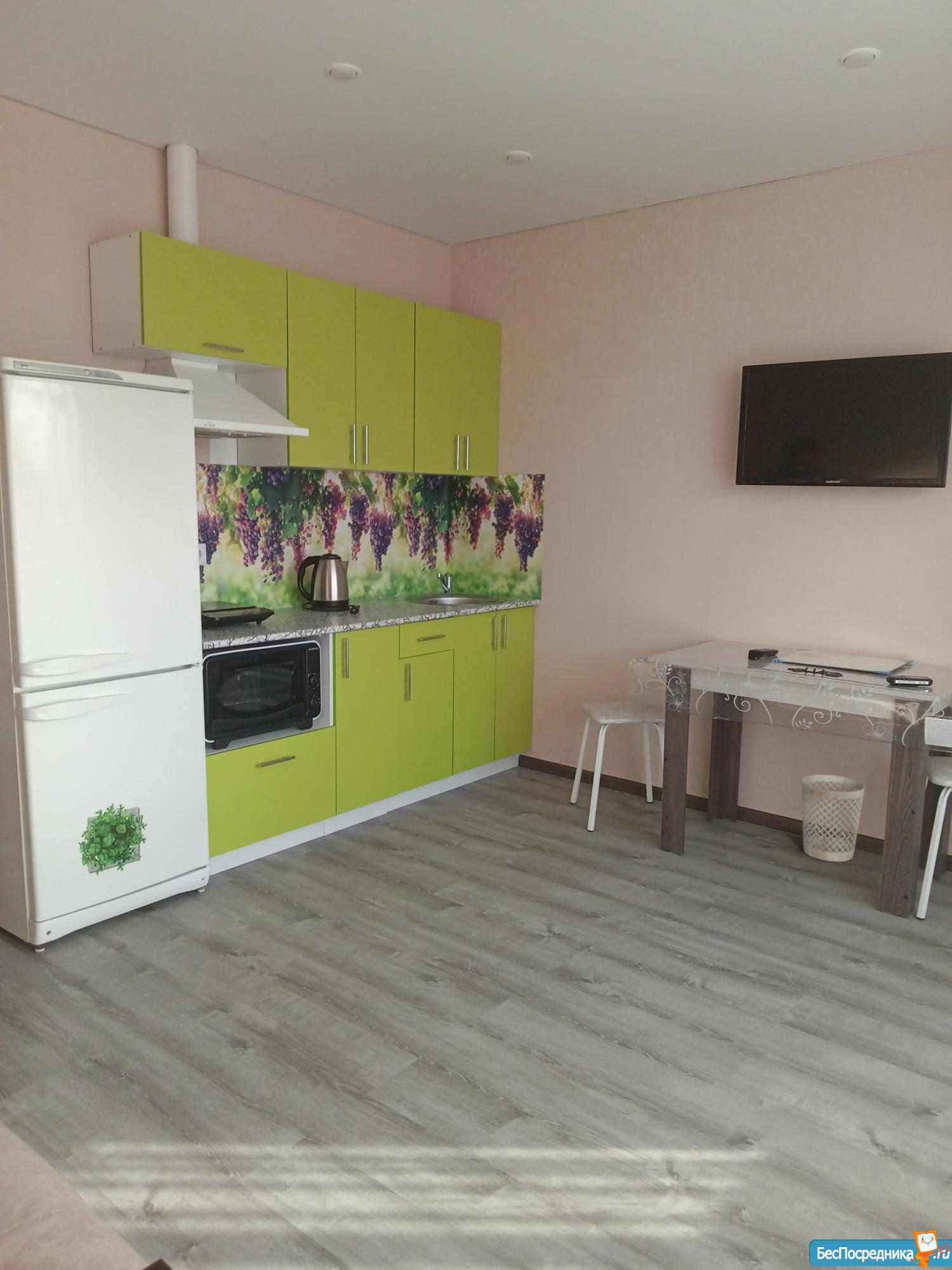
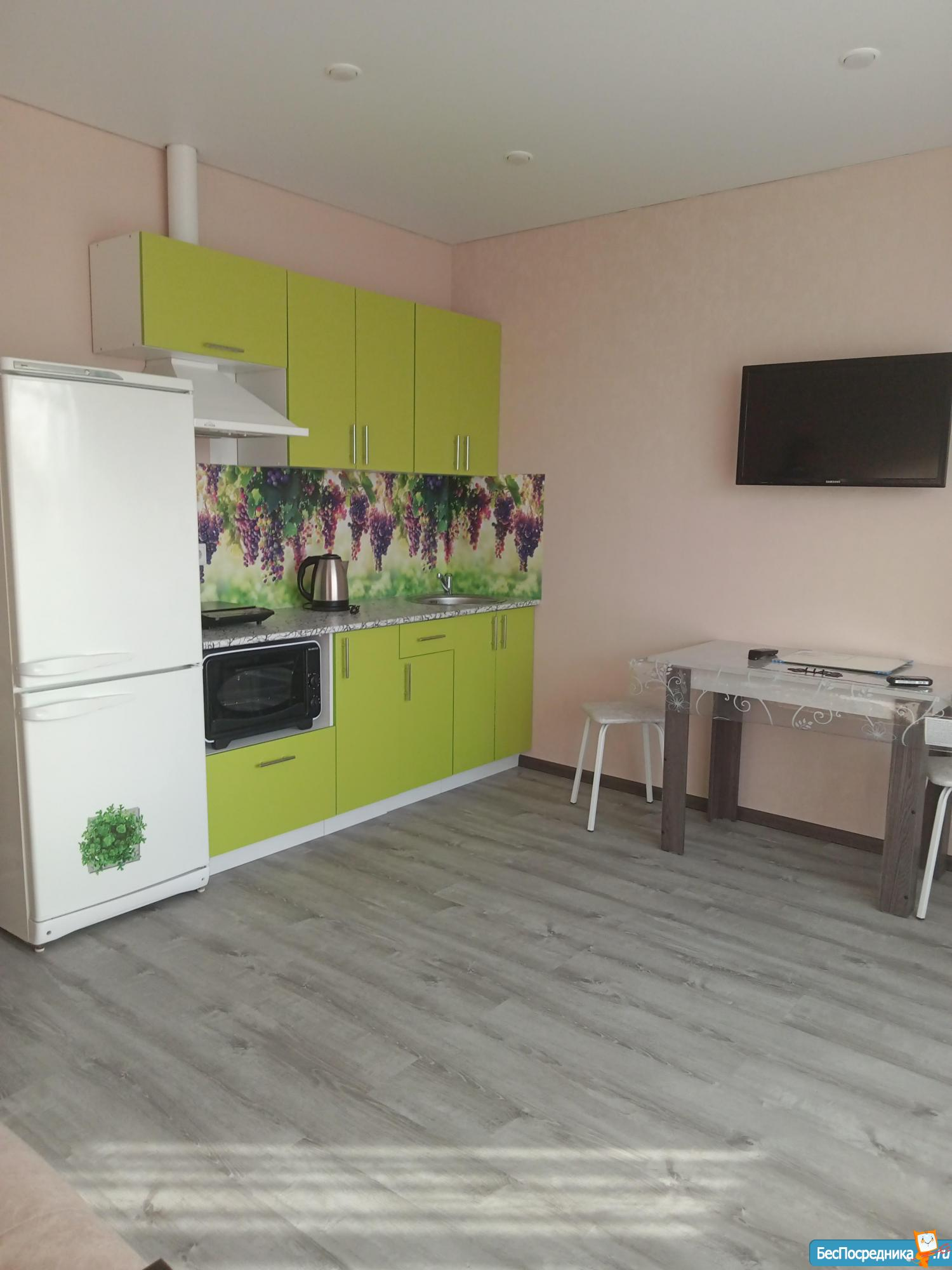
- wastebasket (830, 818)
